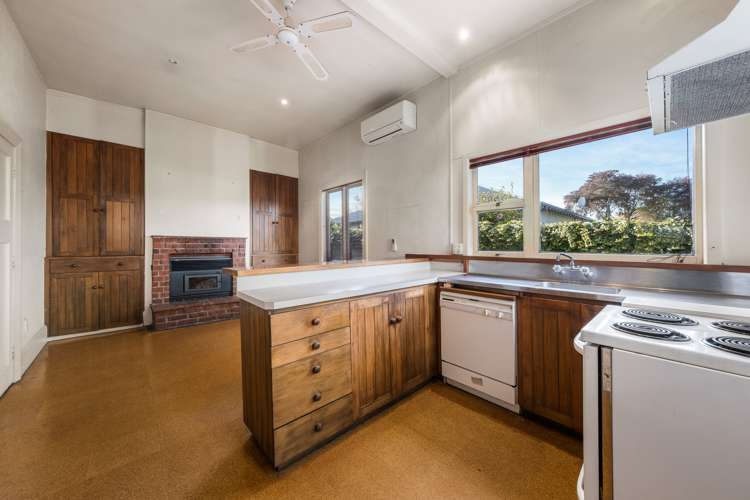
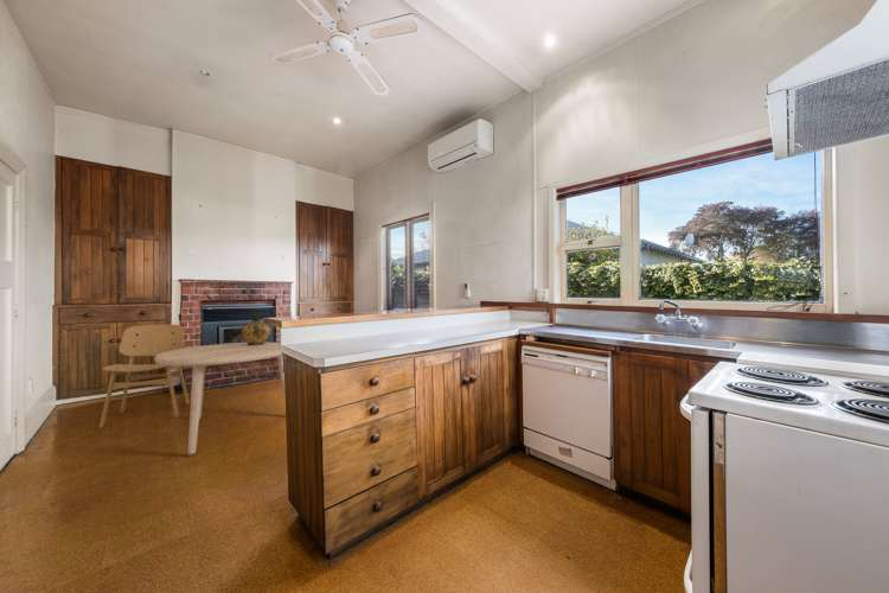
+ dining chair (148, 369)
+ ceramic jug (256, 329)
+ dining table (228, 363)
